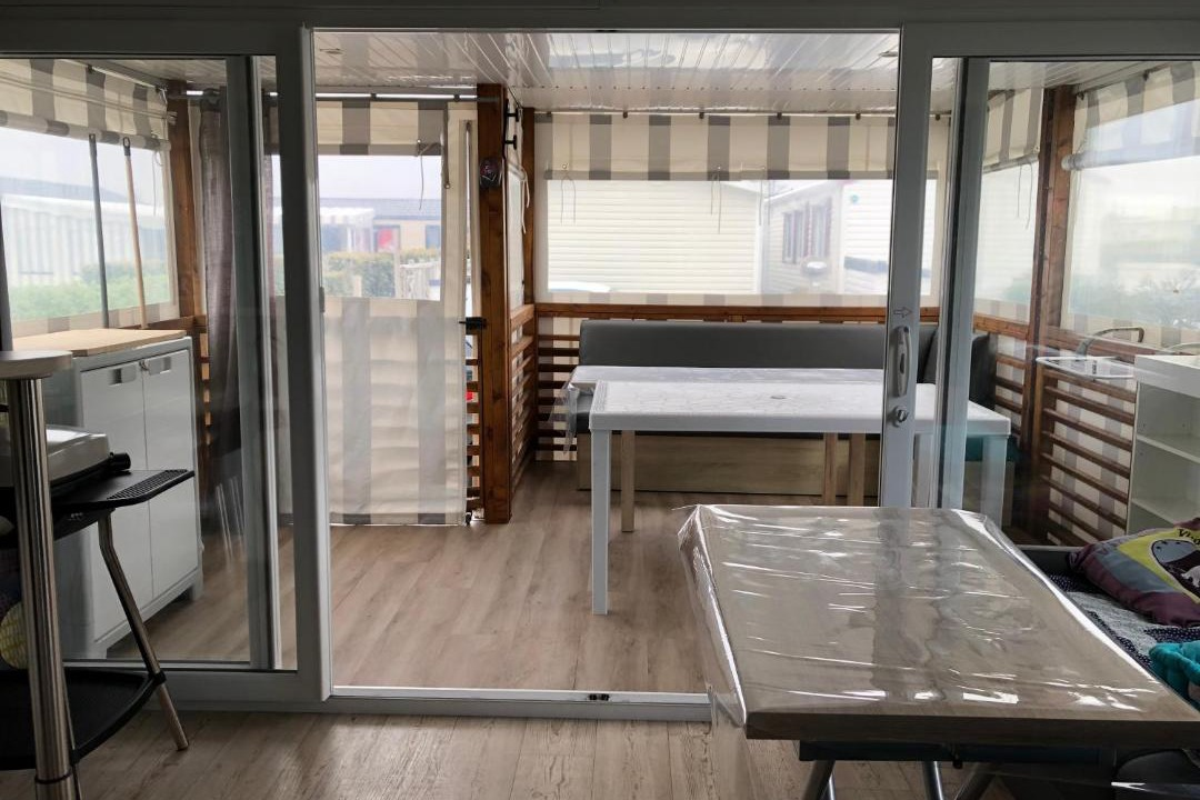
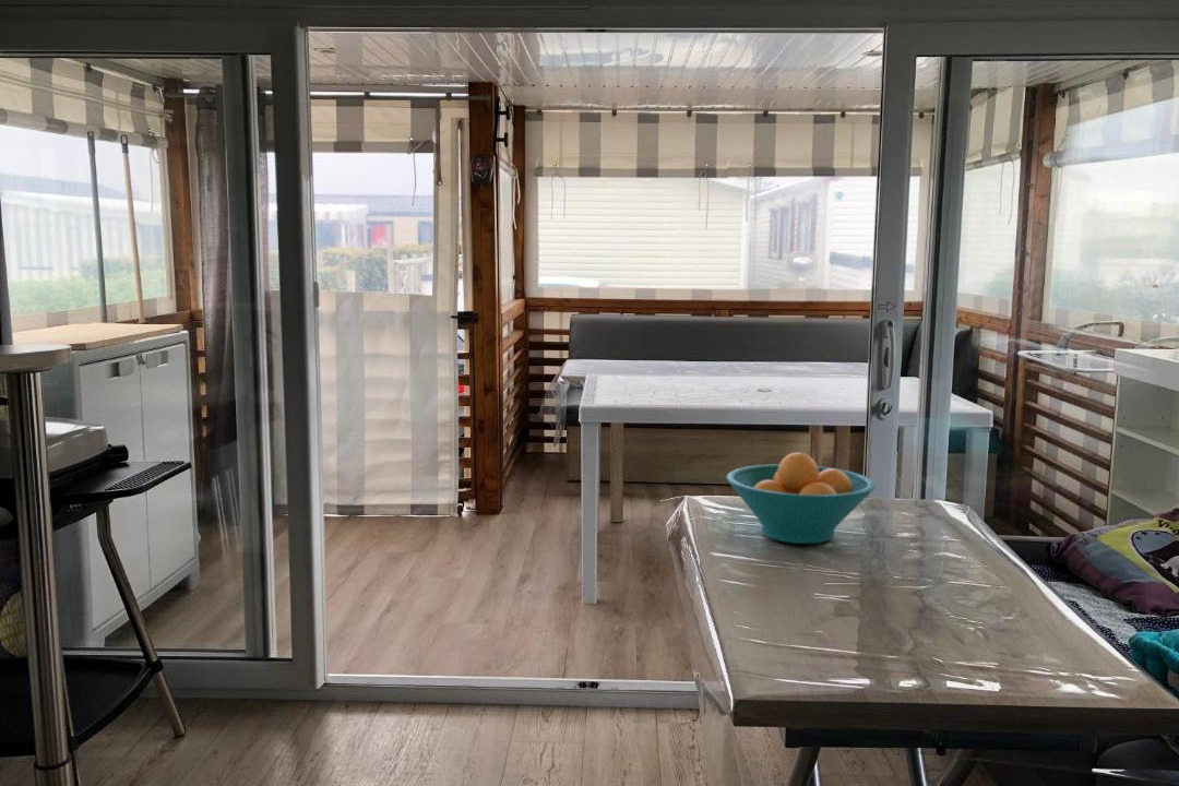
+ fruit bowl (799, 493)
